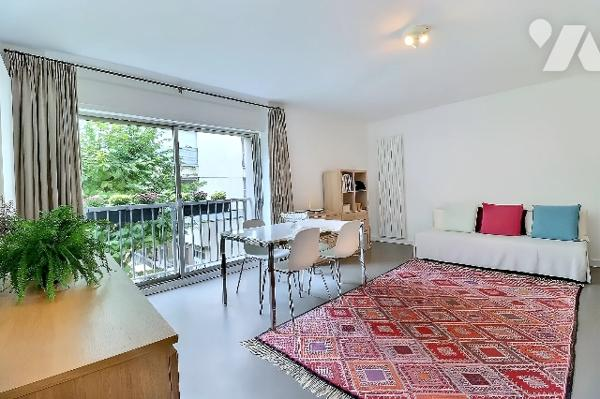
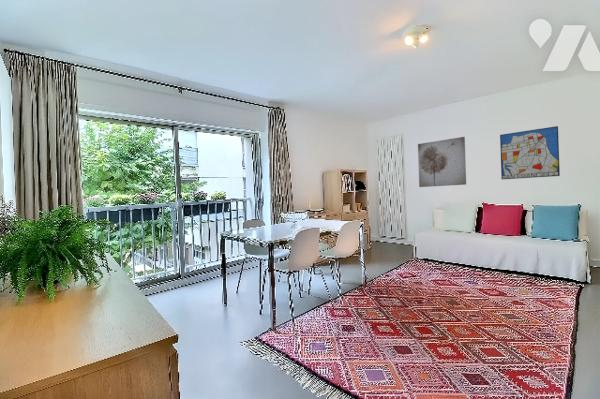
+ wall art (440, 163)
+ wall art (528, 154)
